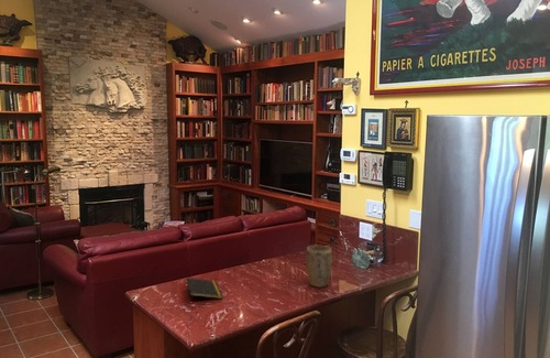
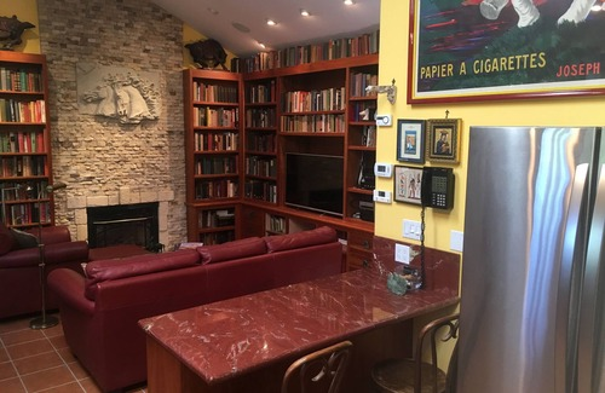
- notepad (204, 288)
- plant pot (318, 265)
